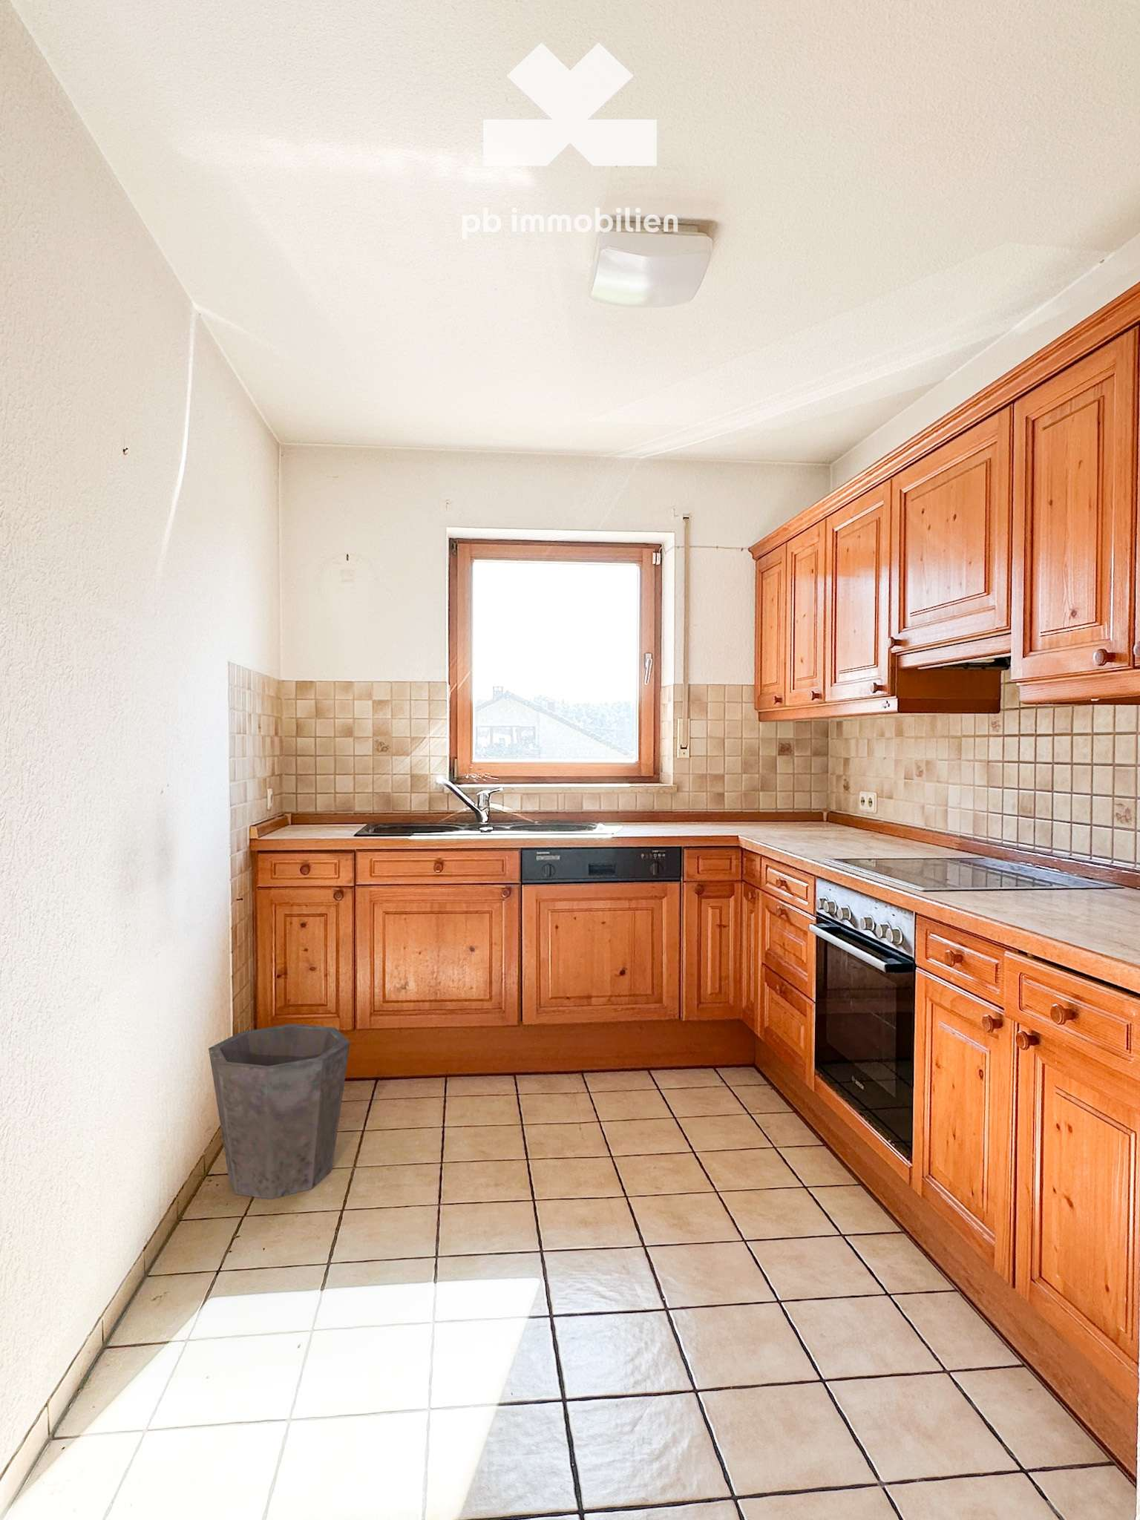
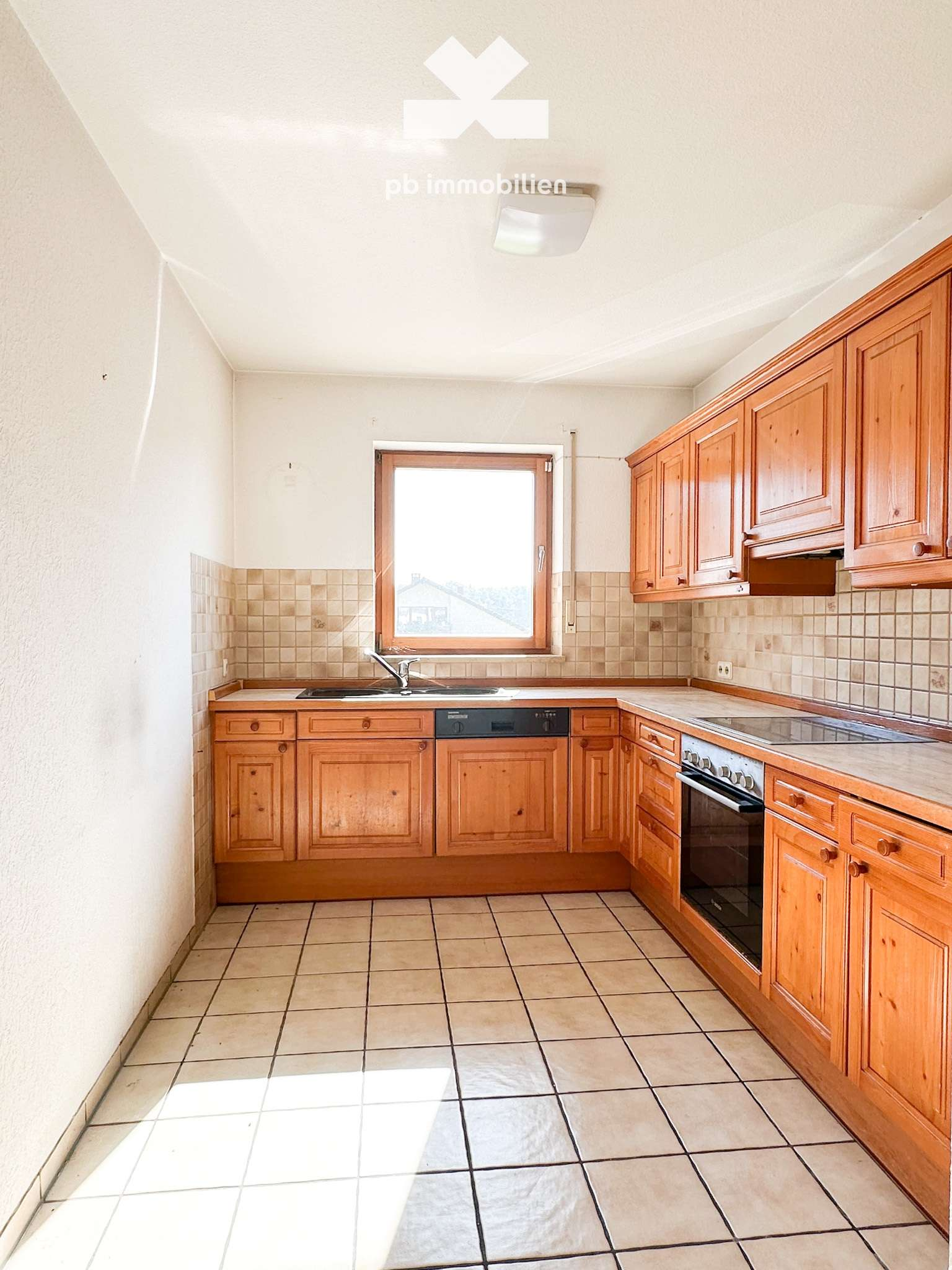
- waste bin (280, 1109)
